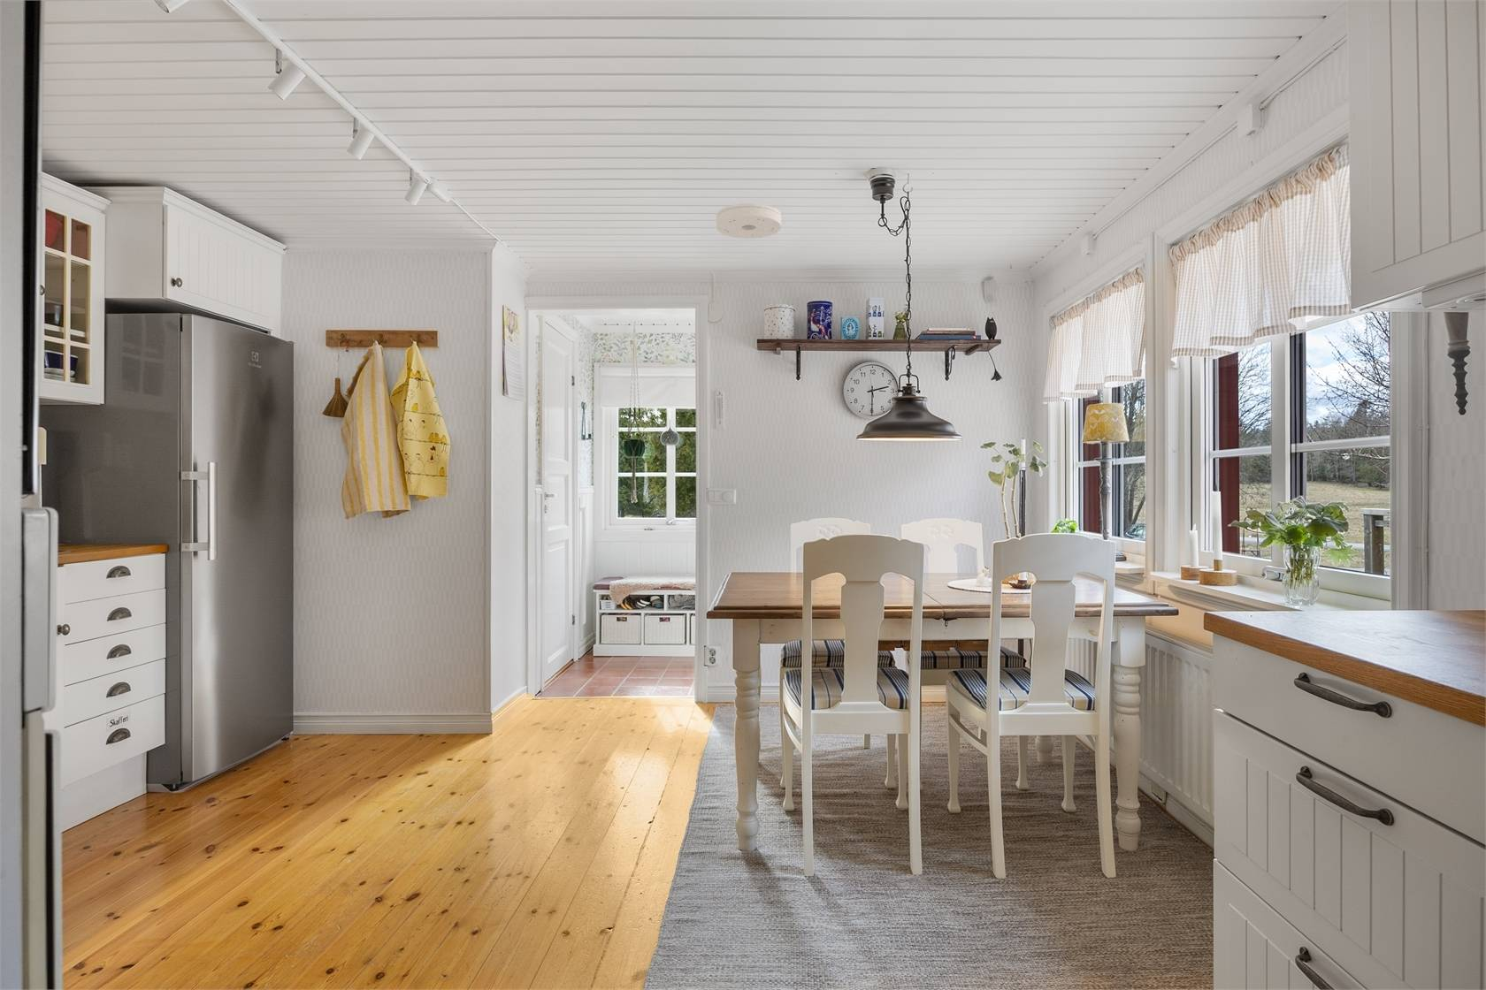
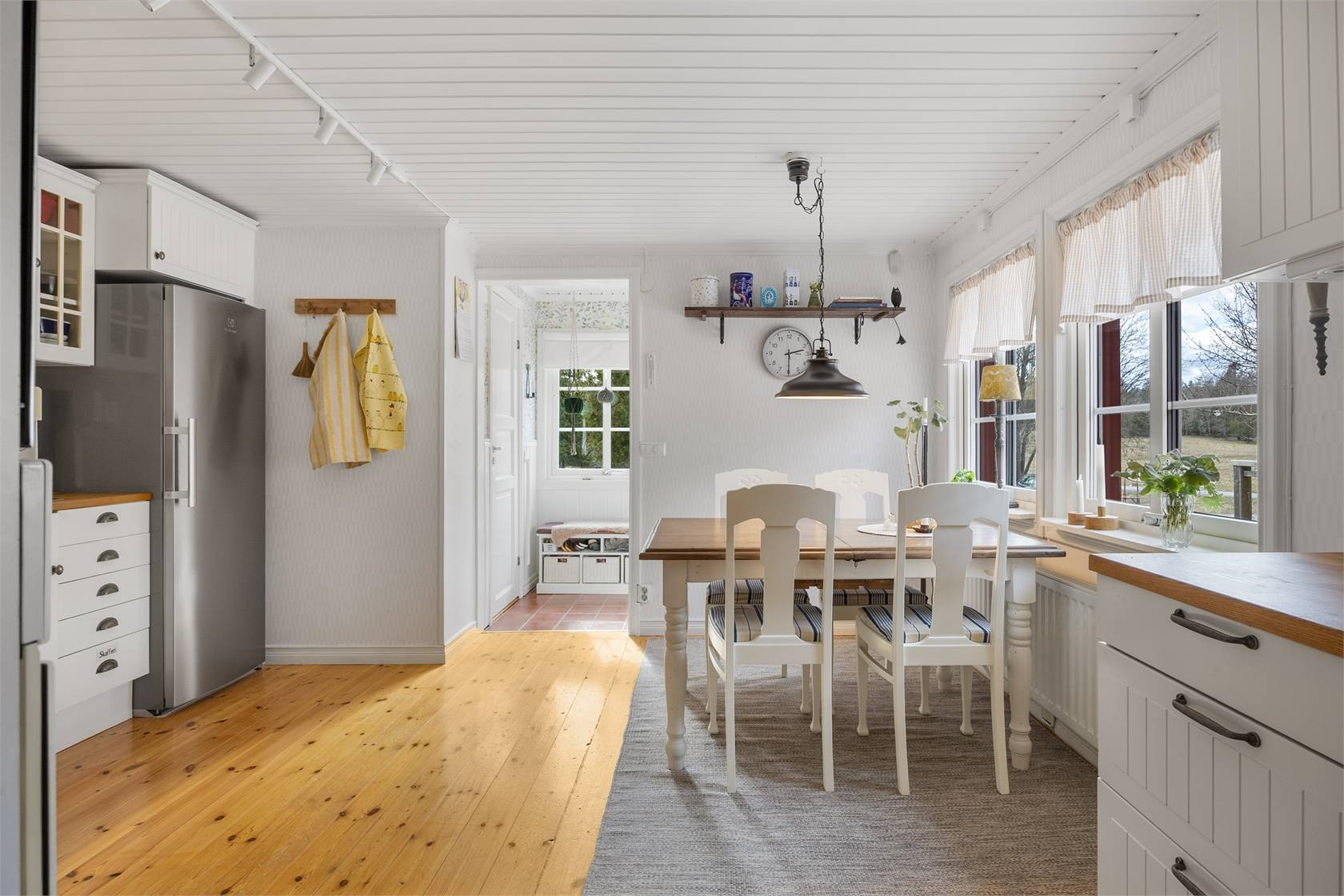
- smoke detector (749, 221)
